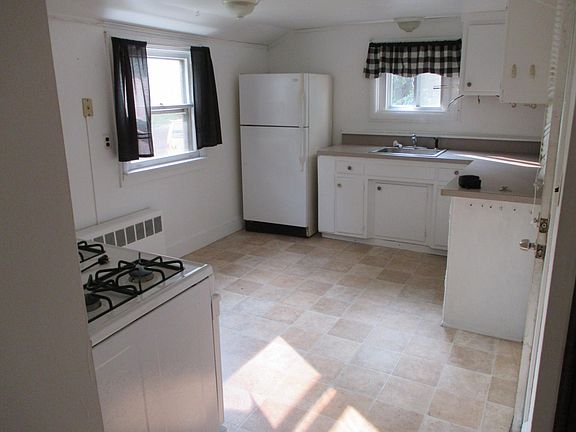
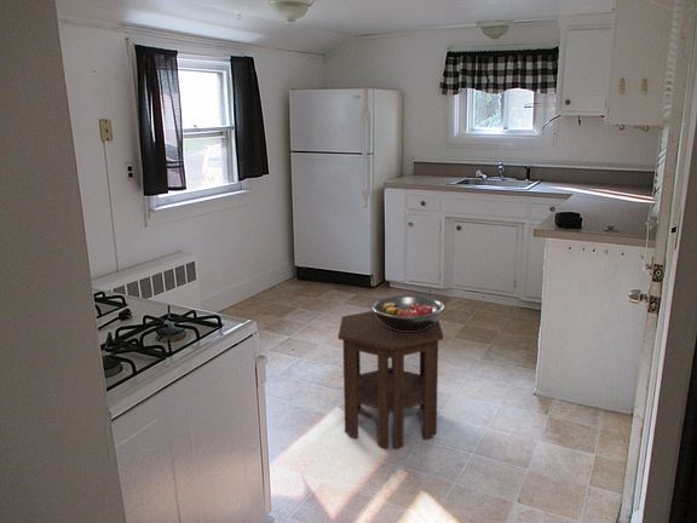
+ side table (390, 374)
+ fruit bowl (408, 312)
